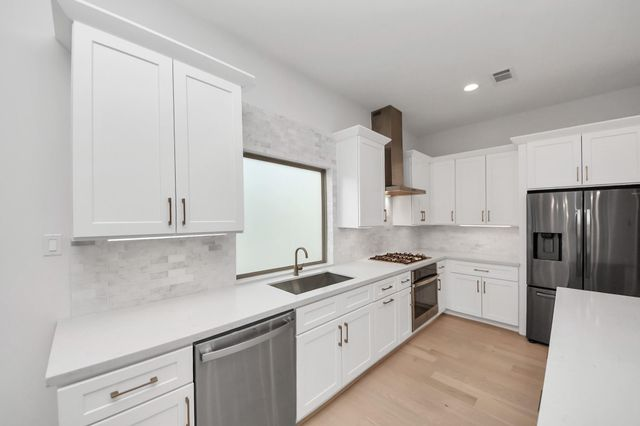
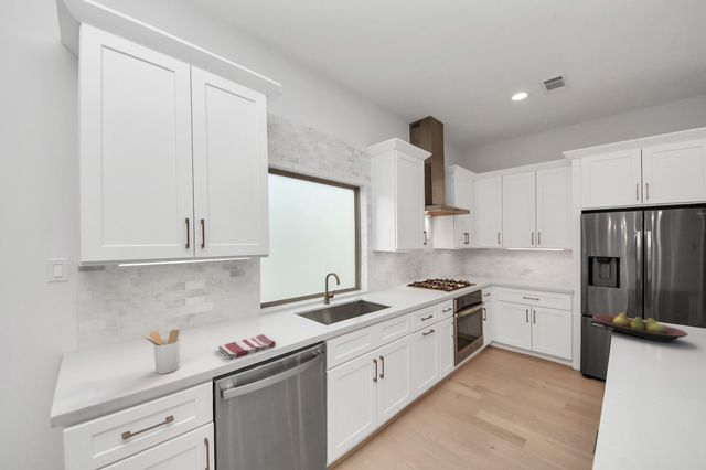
+ utensil holder (161, 350)
+ dish towel (247, 344)
+ fruit bowl (635, 324)
